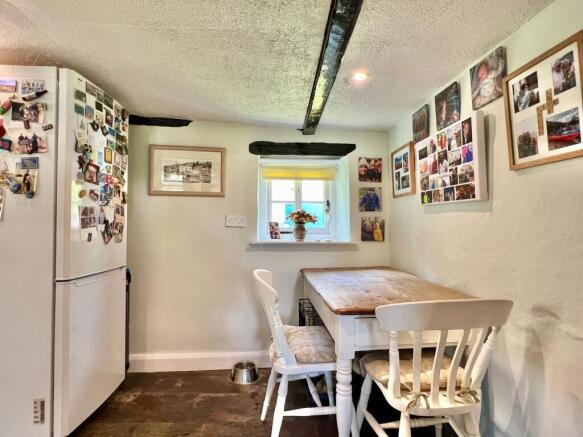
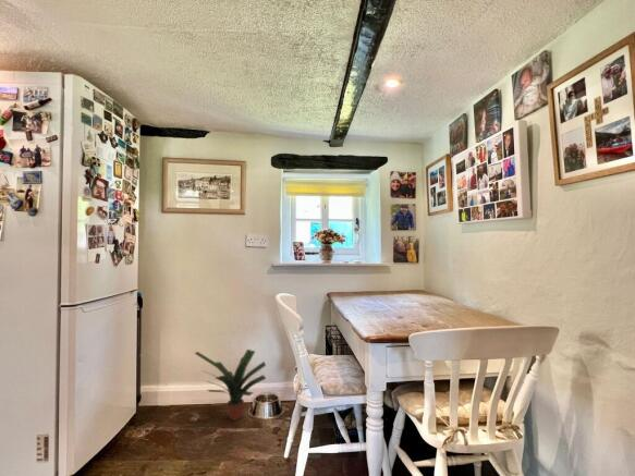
+ potted plant (231, 382)
